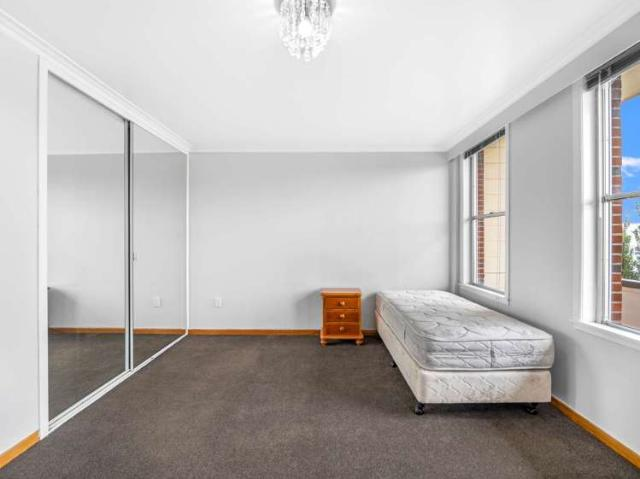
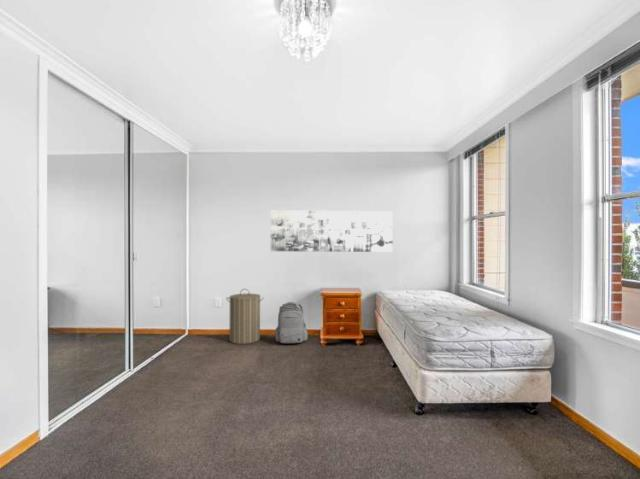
+ laundry hamper (245, 314)
+ backpack (291, 321)
+ wall art (331, 231)
